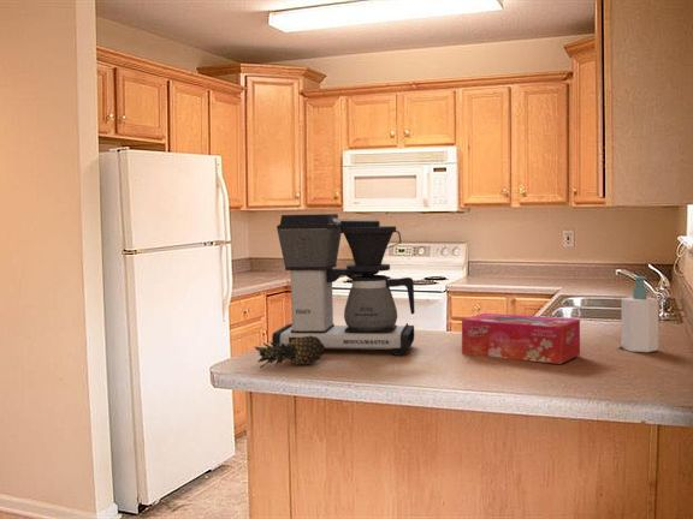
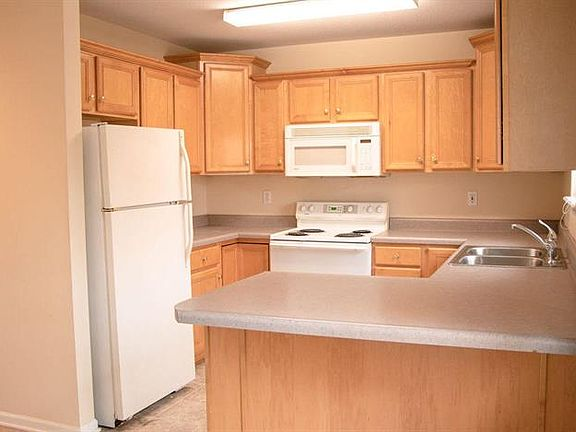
- soap bottle (639, 312)
- fruit (291, 351)
- tissue box (520, 336)
- coffee maker (349, 278)
